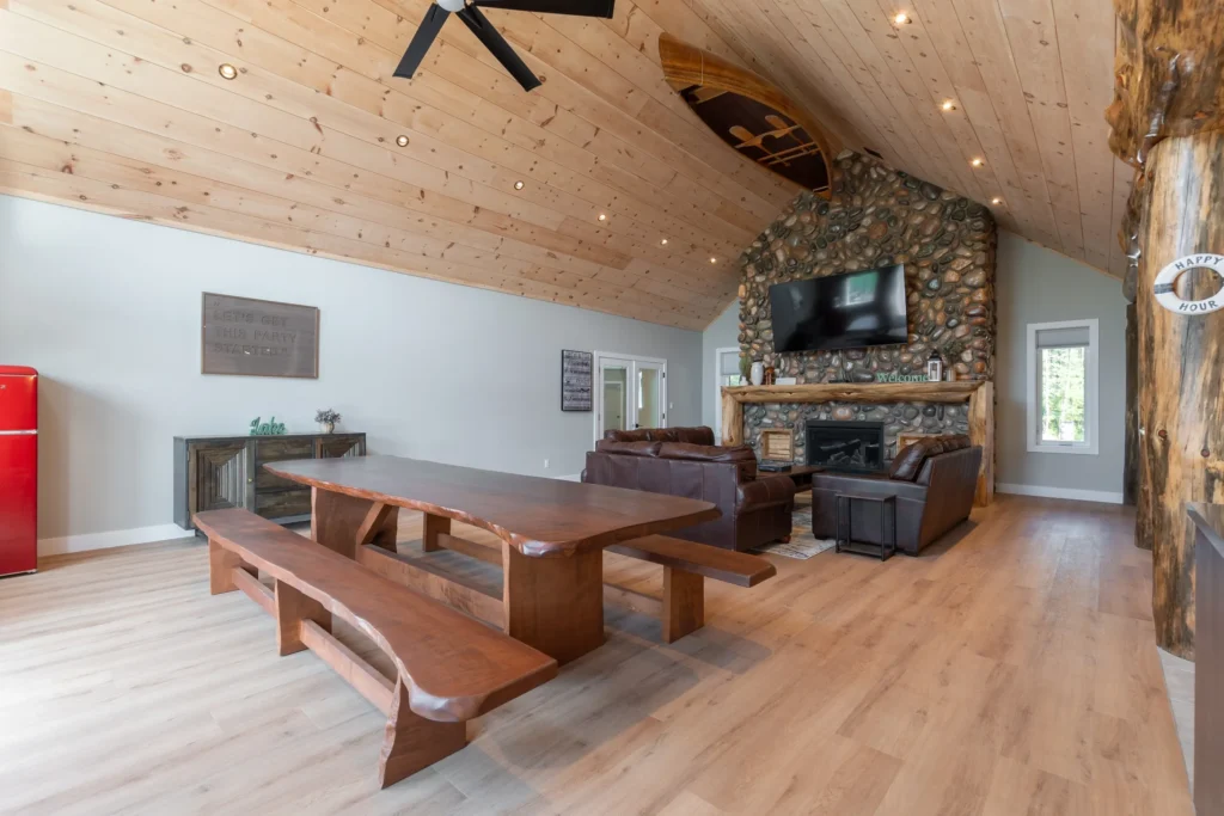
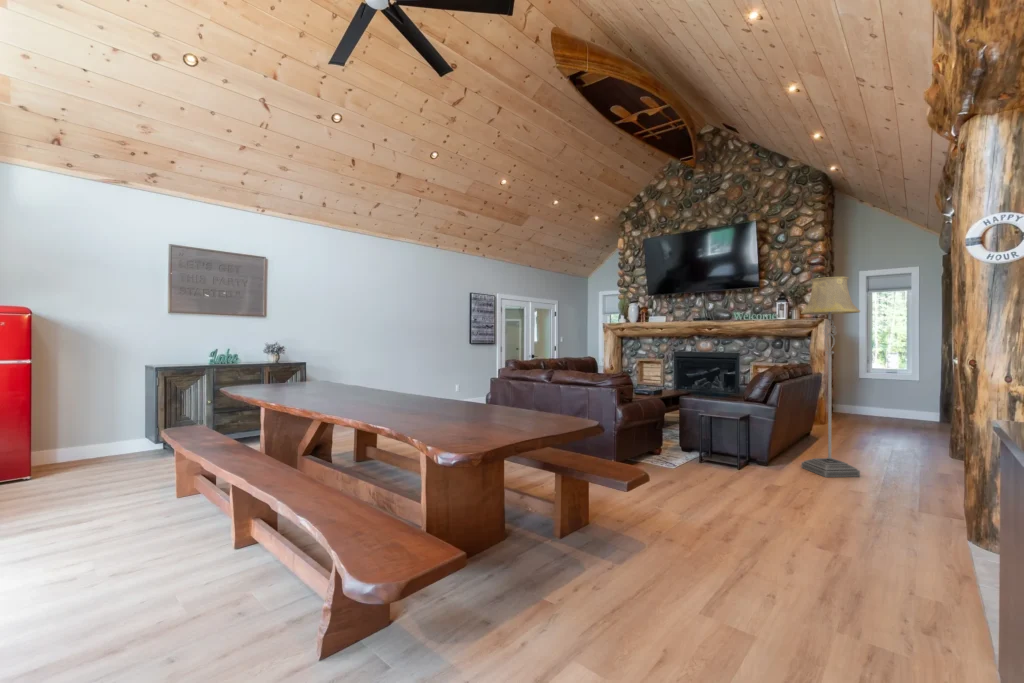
+ floor lamp (829, 375)
